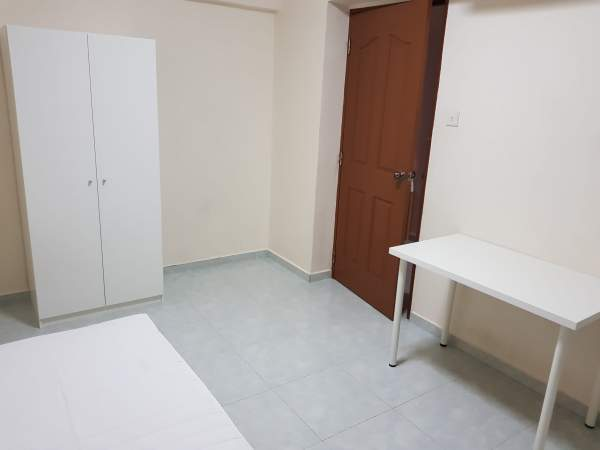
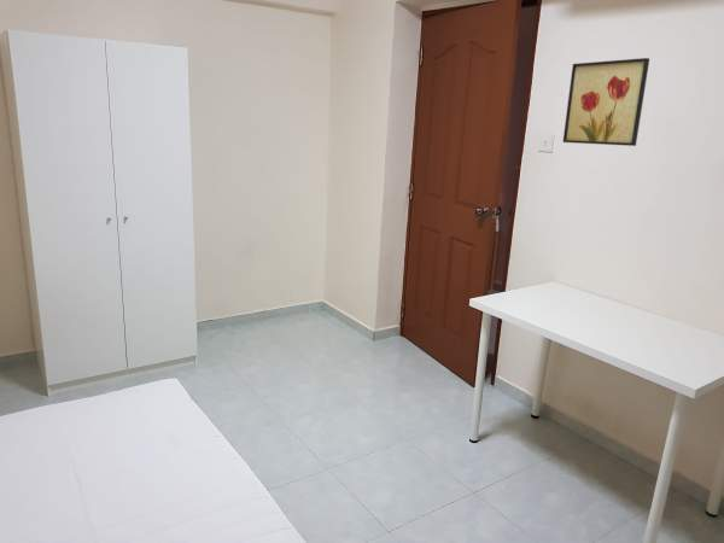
+ wall art (603, 103)
